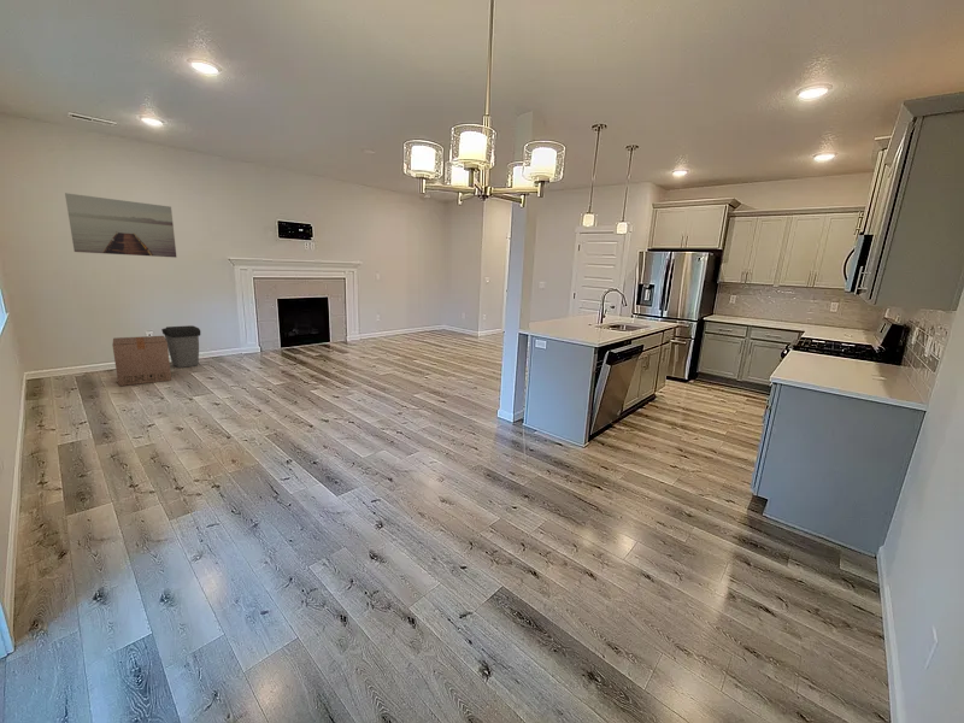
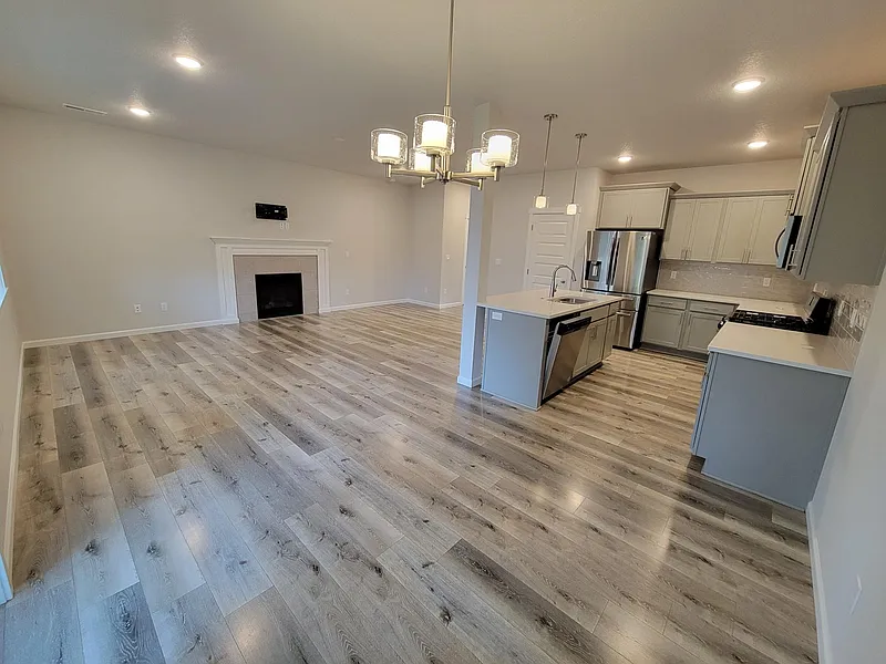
- trash can (182, 346)
- cardboard box (142, 359)
- wall art (125, 228)
